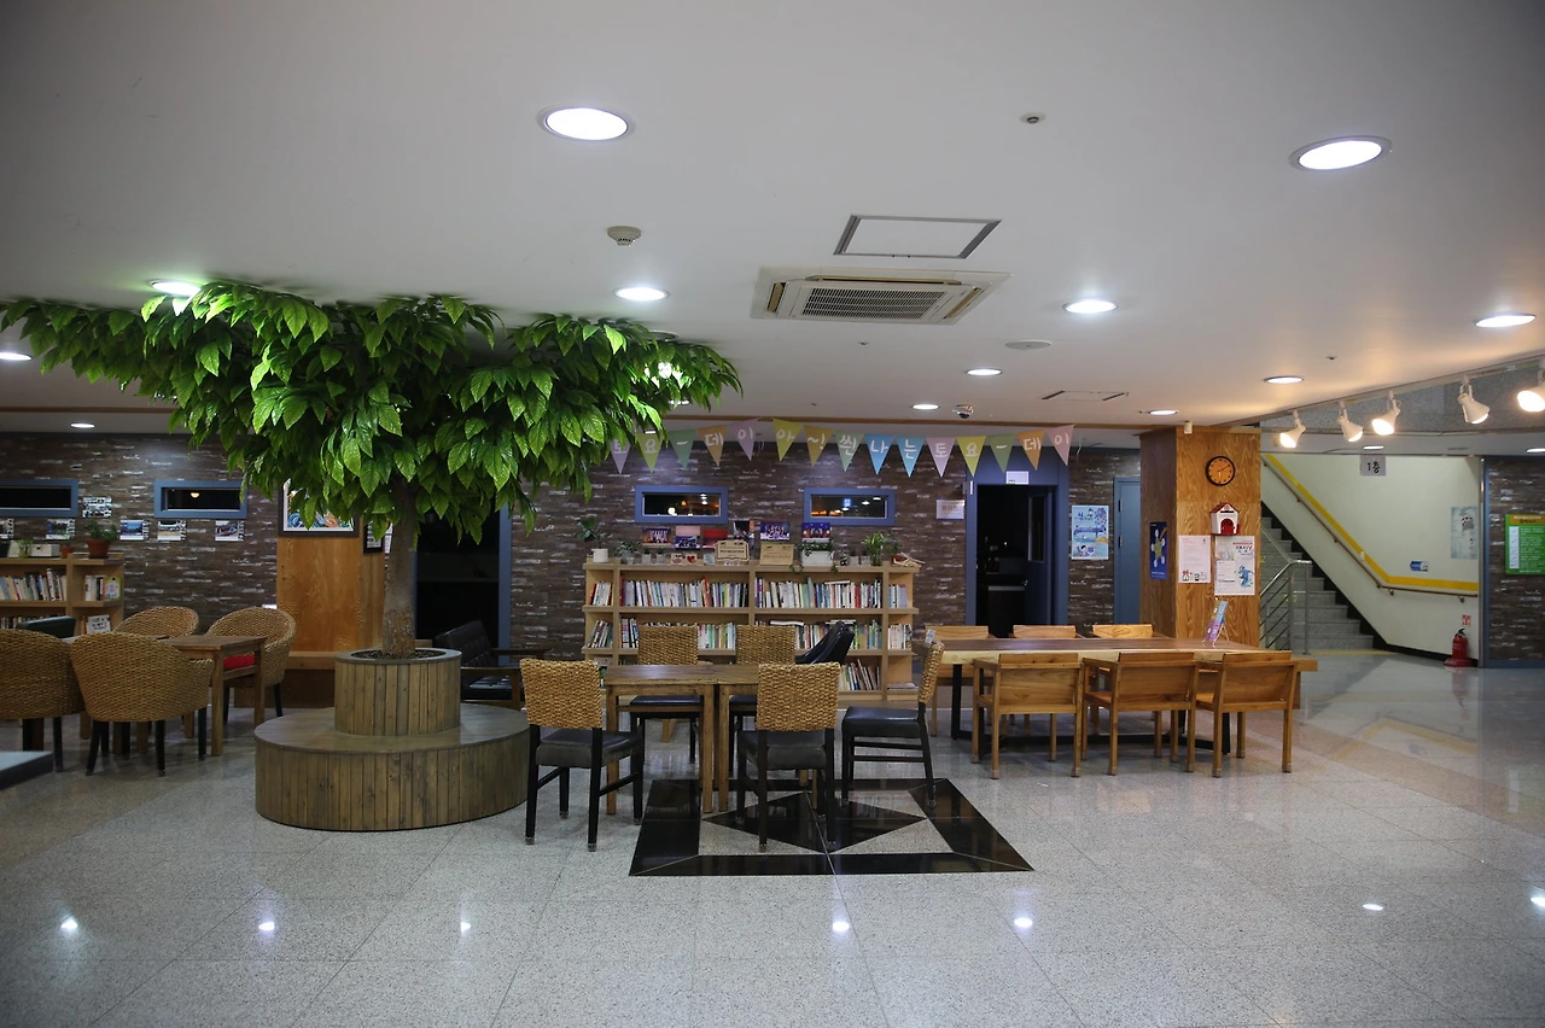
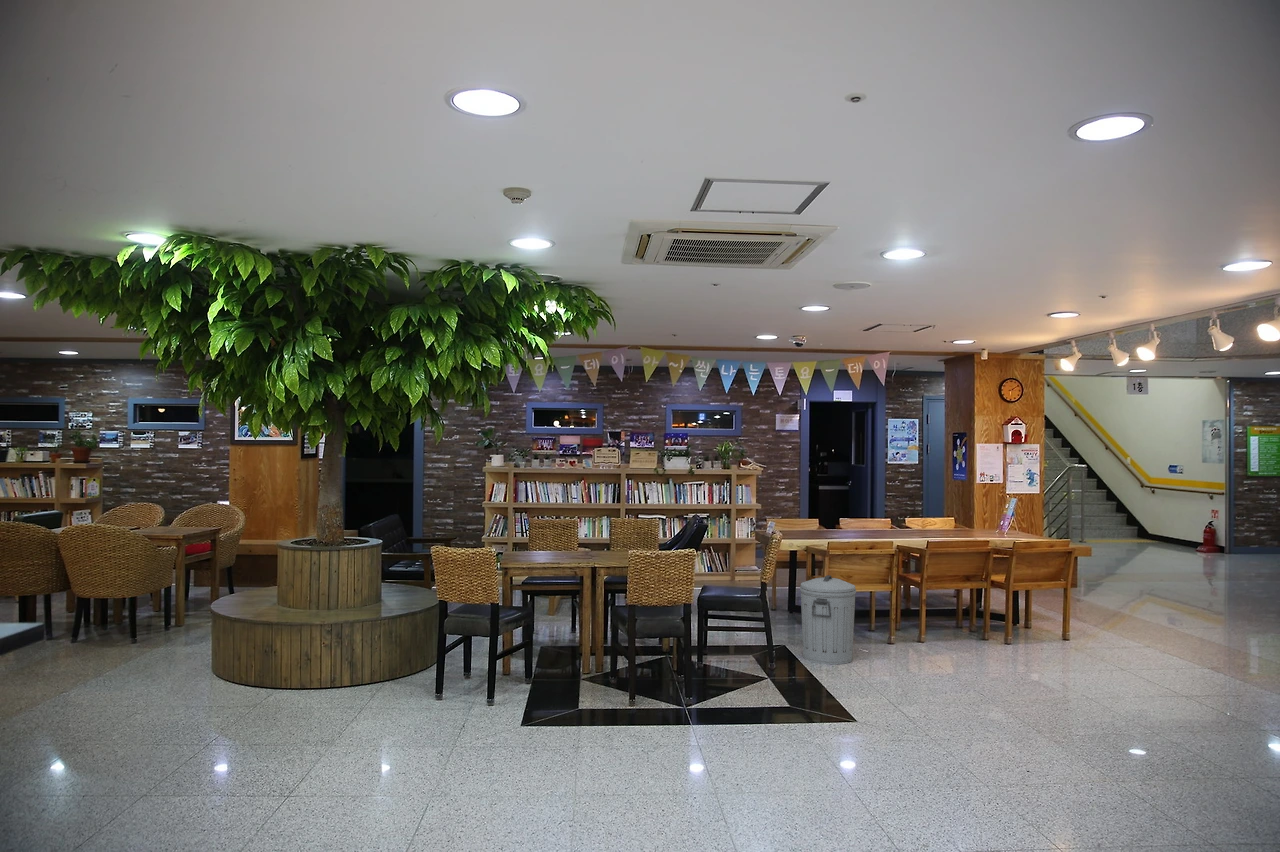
+ trash can (827, 617)
